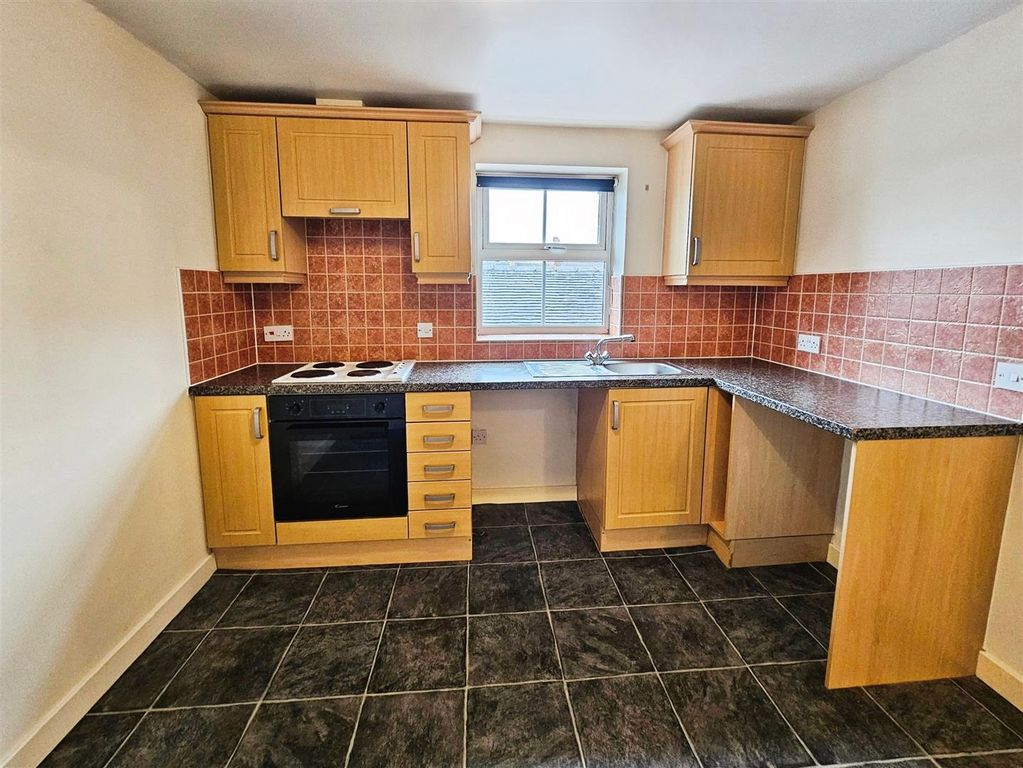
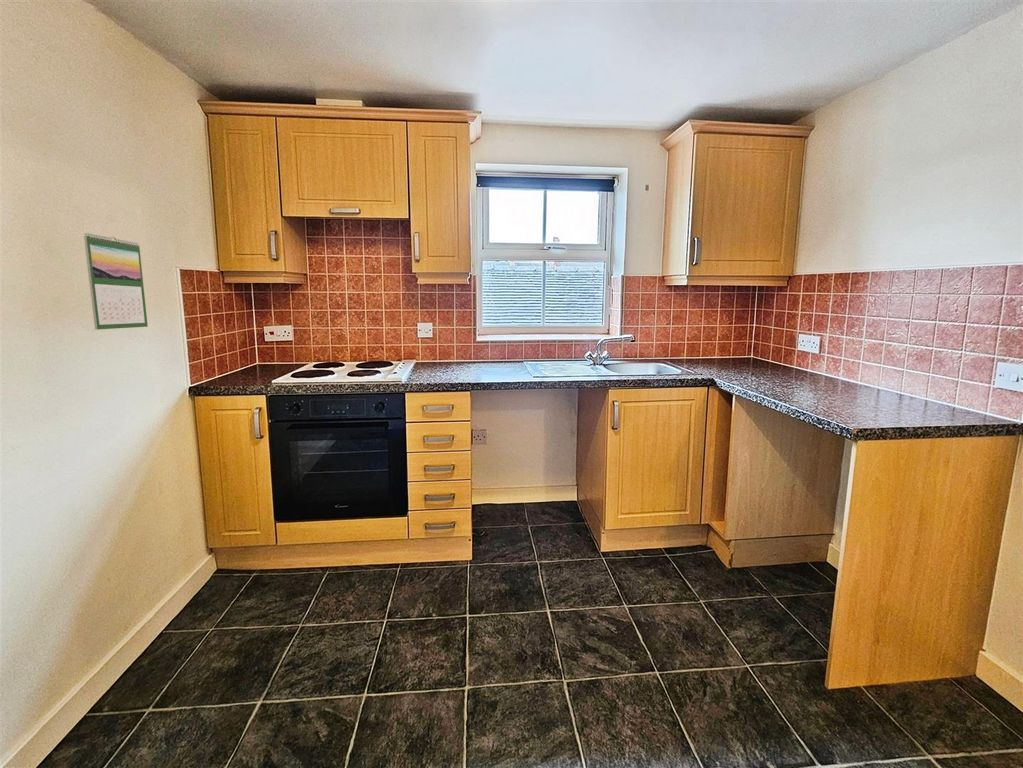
+ calendar (118, 283)
